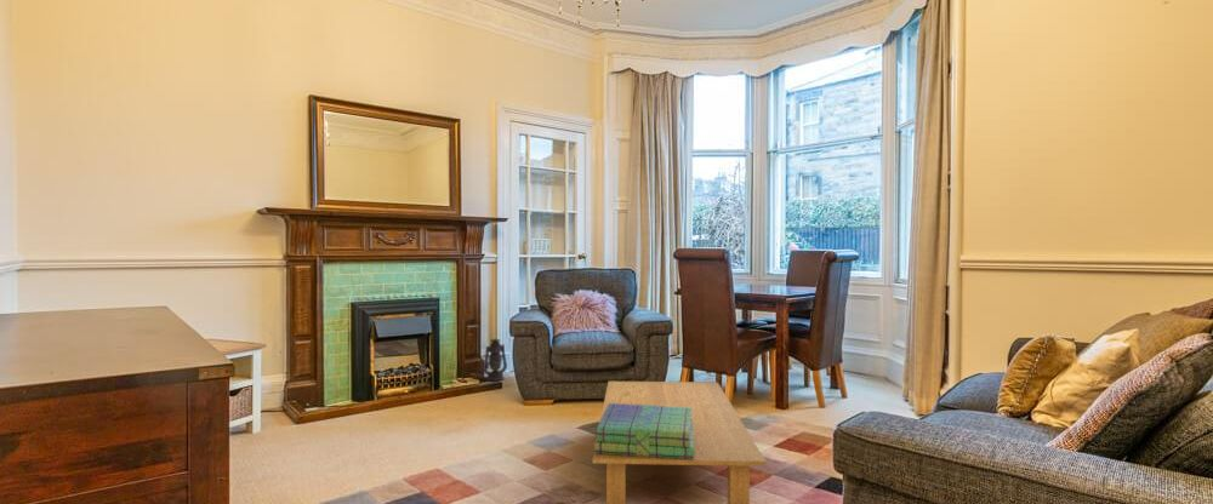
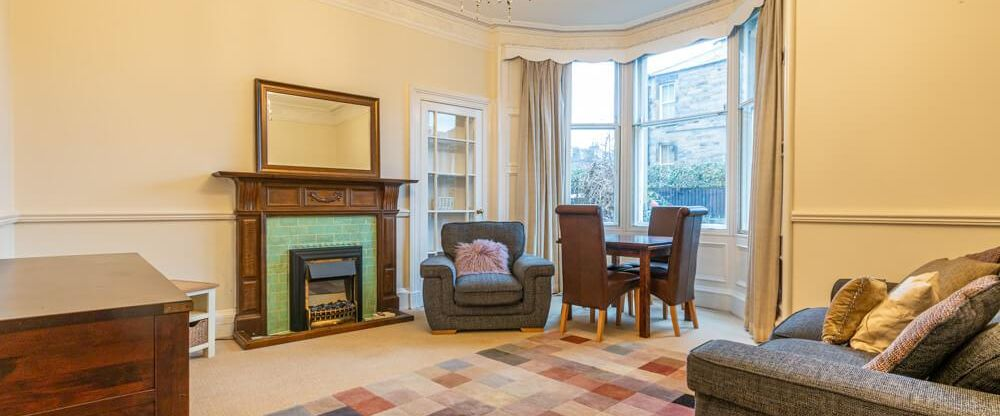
- stack of books (645, 431)
- coffee table (668, 458)
- lantern (494, 359)
